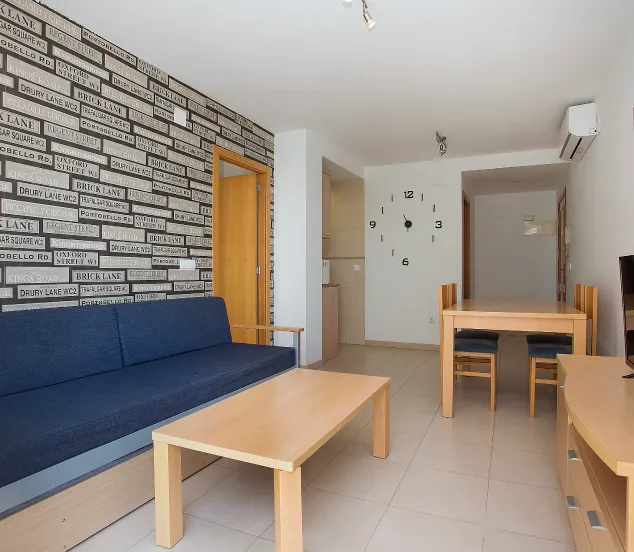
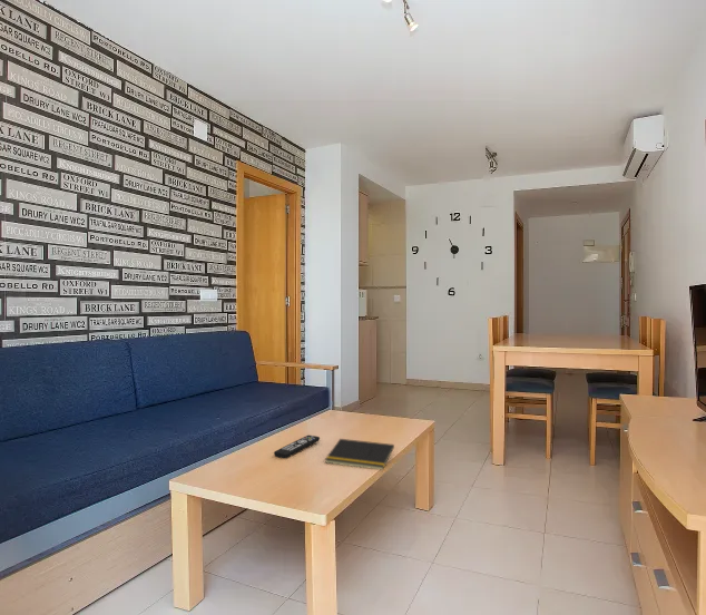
+ notepad (360, 453)
+ remote control (297, 446)
